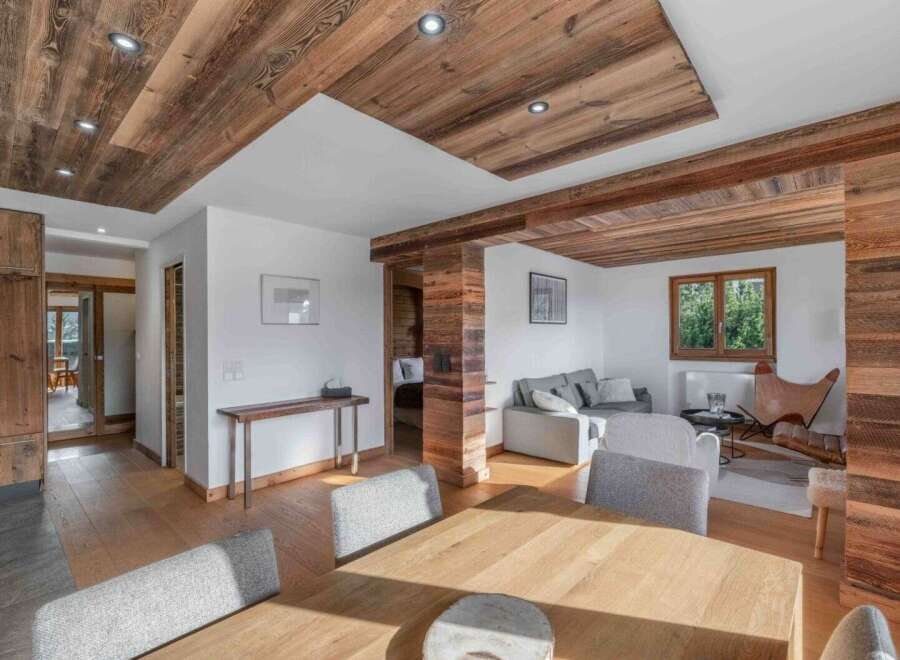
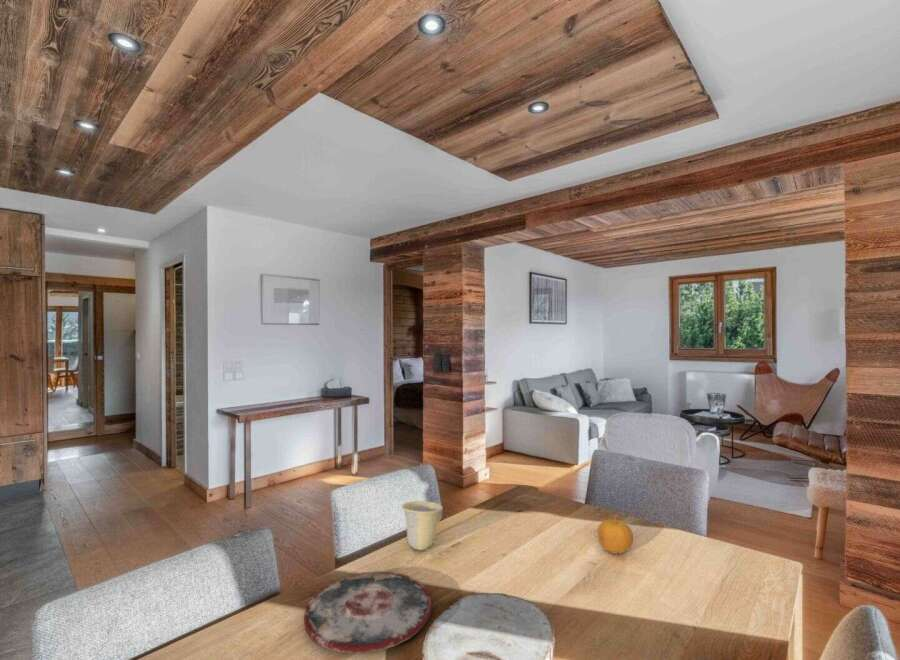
+ fruit (615, 532)
+ plate (369, 607)
+ cup (422, 524)
